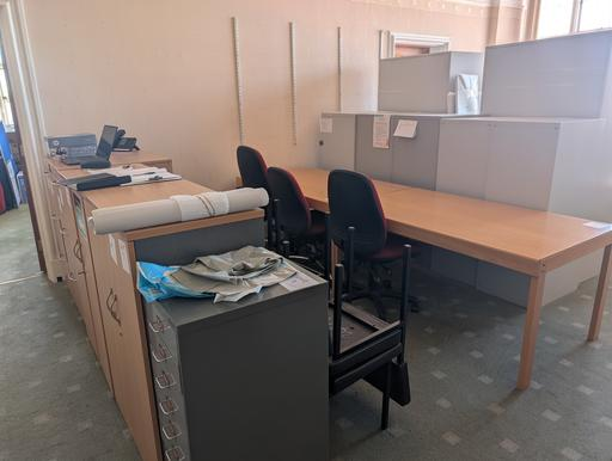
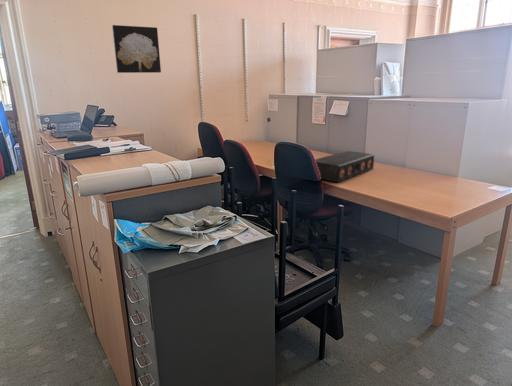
+ speaker (342, 165)
+ wall art (137, 50)
